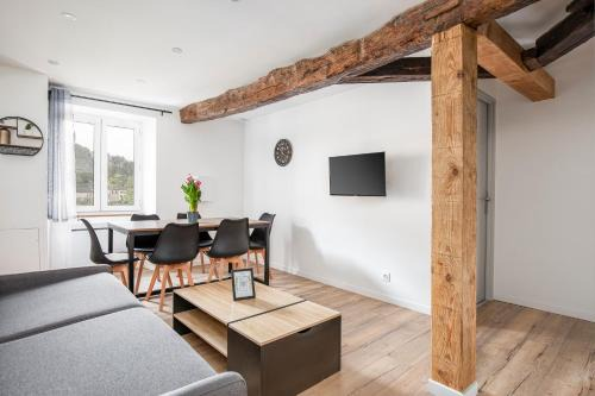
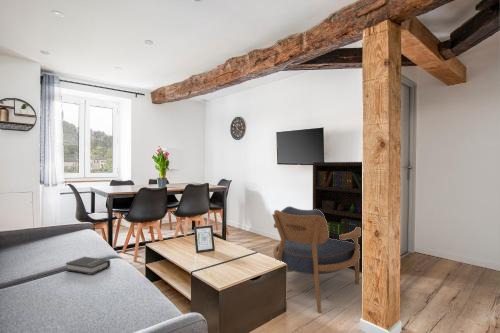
+ hardback book (88, 264)
+ armchair (311, 245)
+ bookcase (341, 212)
